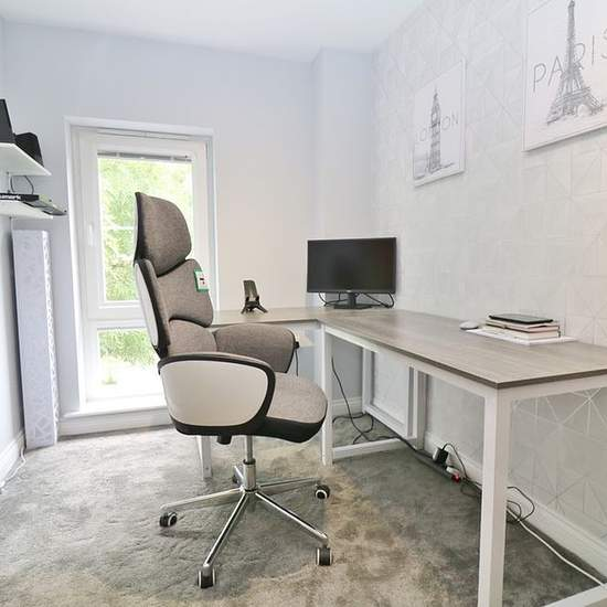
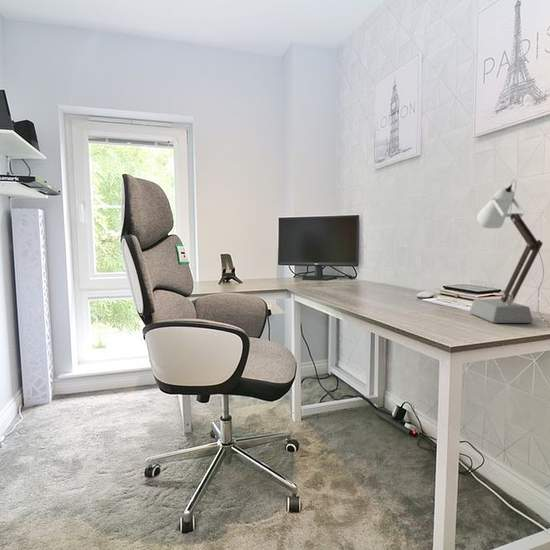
+ desk lamp (522, 254)
